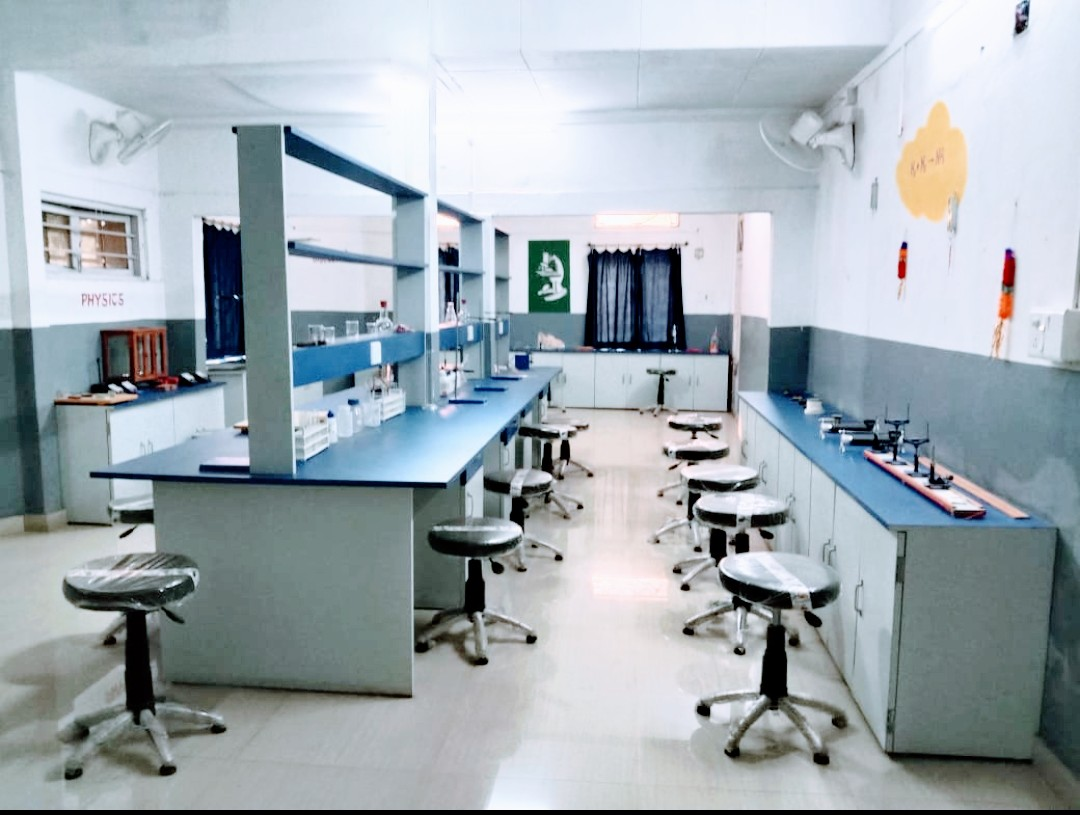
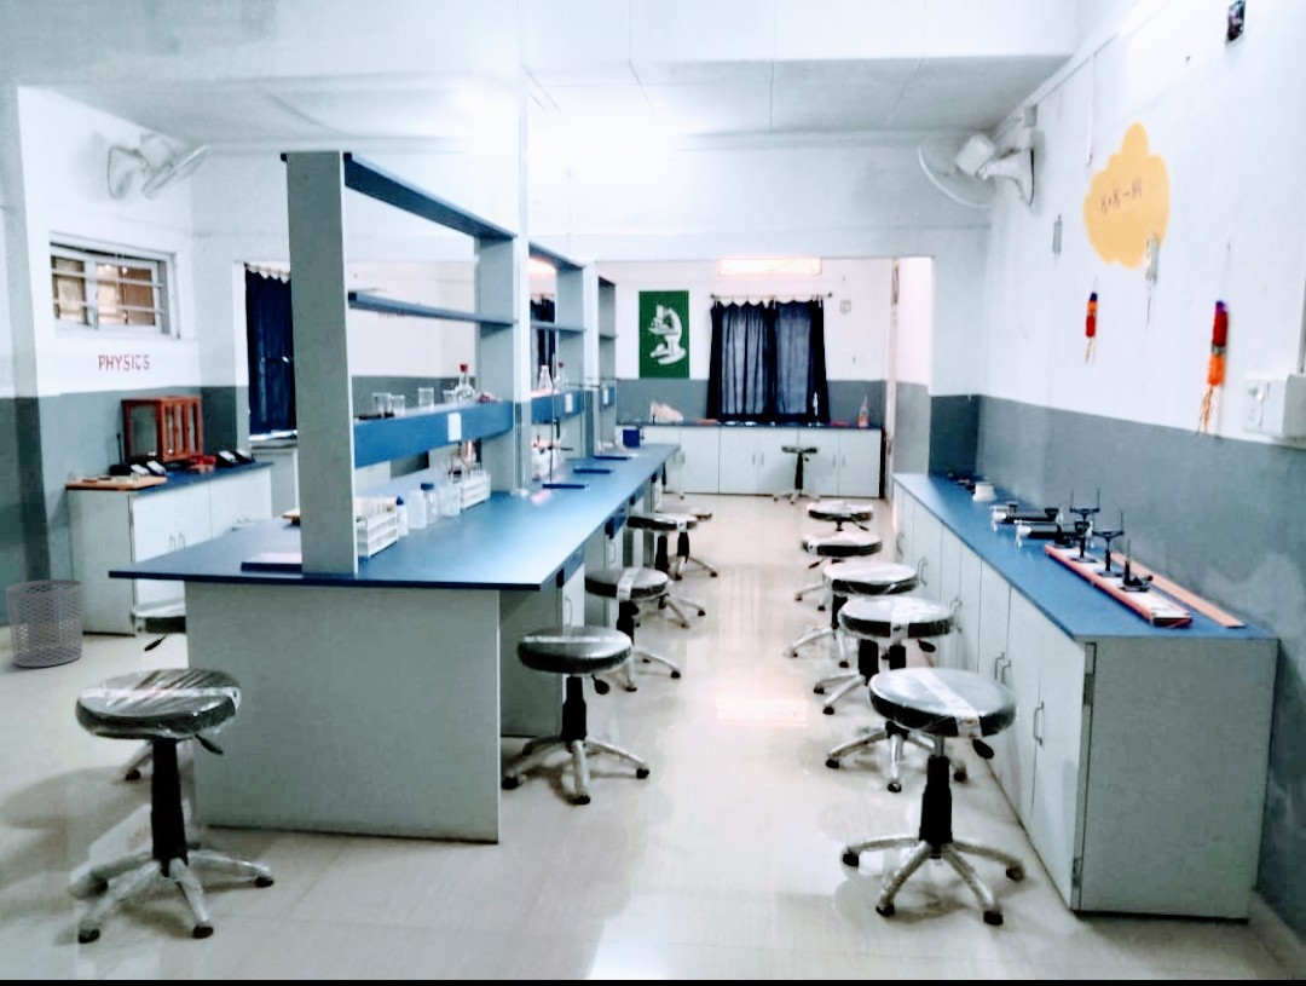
+ waste bin (46, 622)
